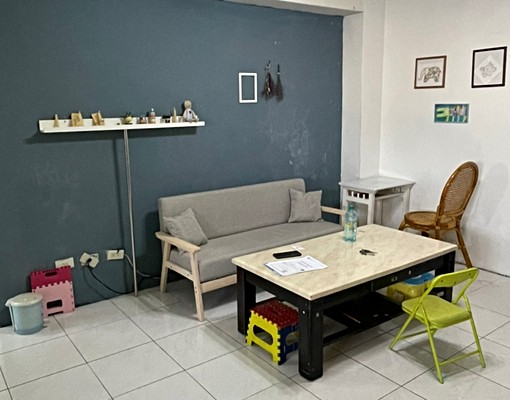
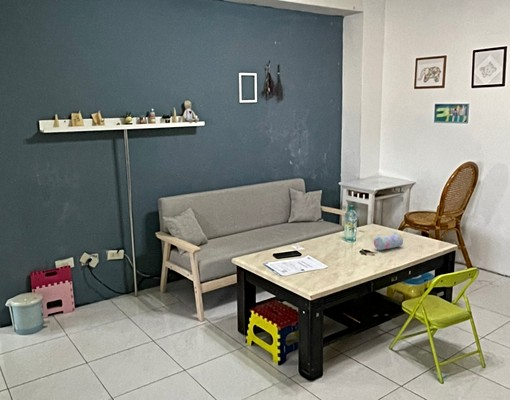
+ pencil case (388, 241)
